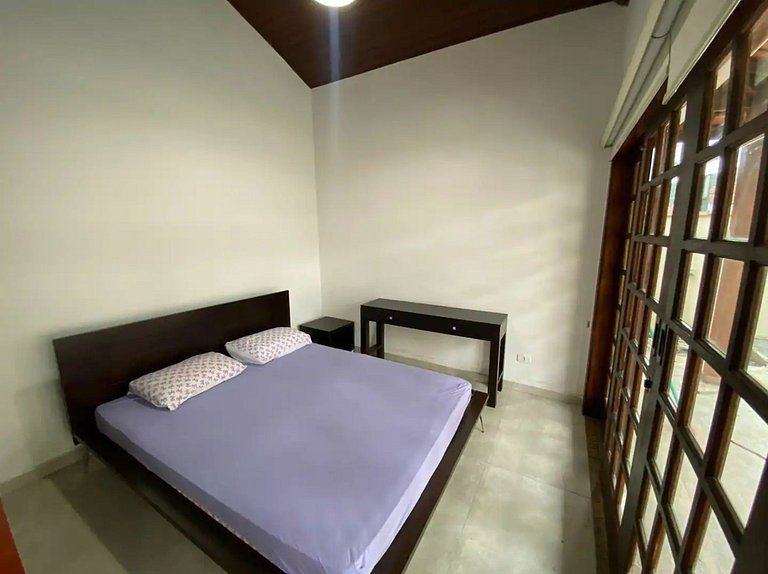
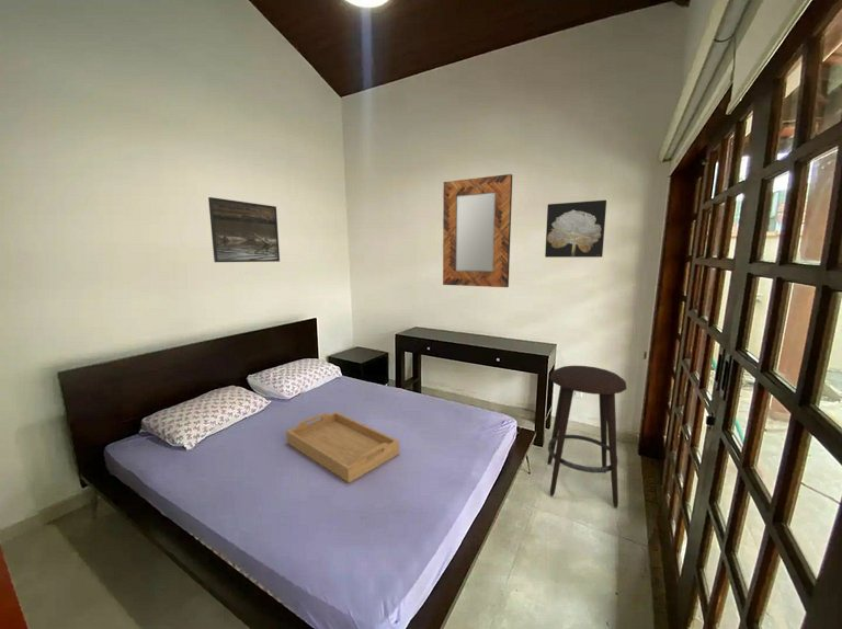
+ stool (583, 436)
+ wall art (574, 230)
+ serving tray (341, 439)
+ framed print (247, 232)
+ home mirror (475, 233)
